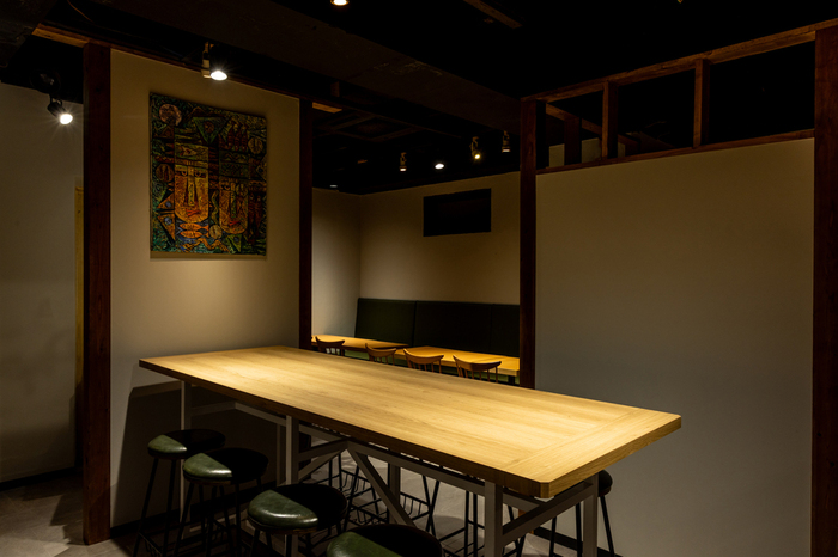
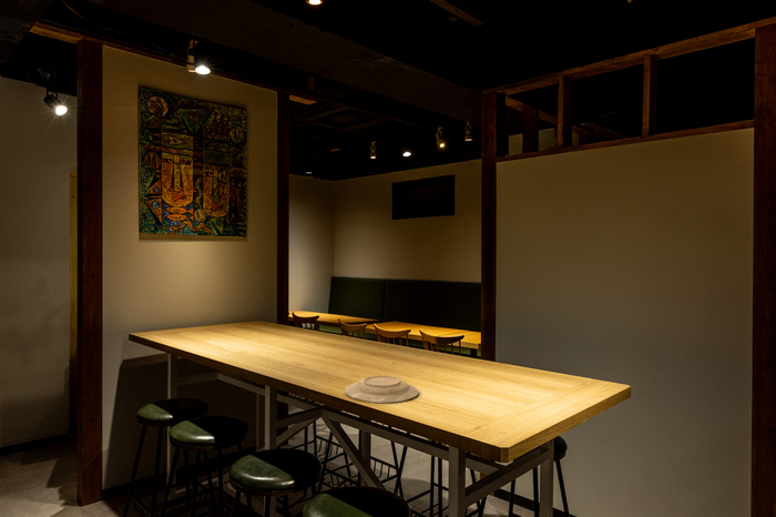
+ plate (381, 386)
